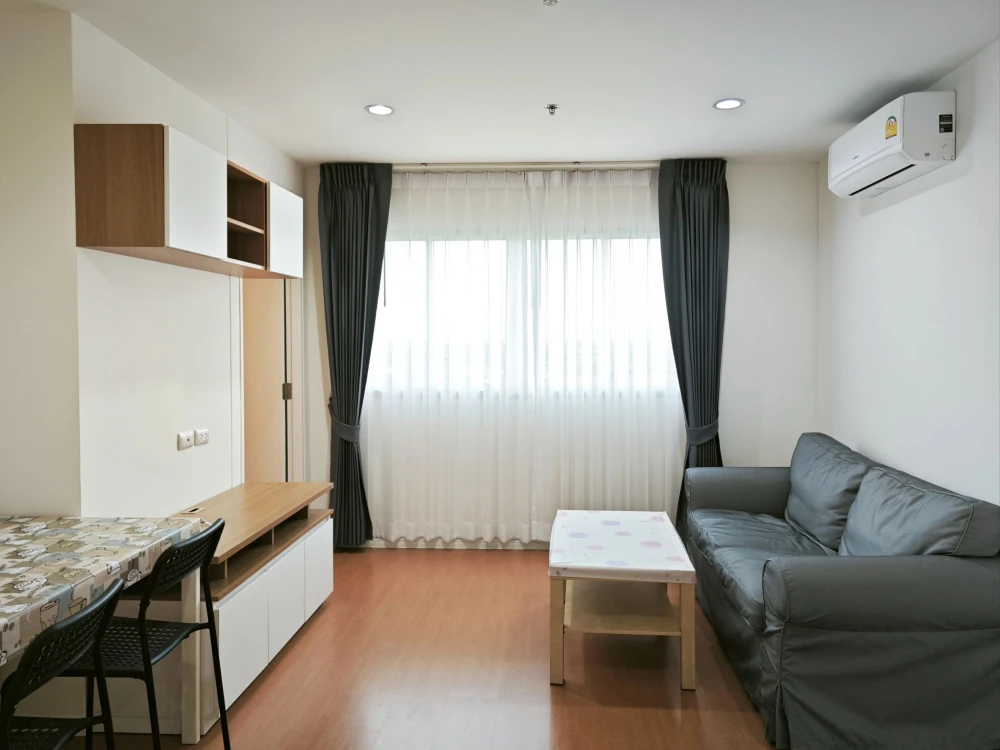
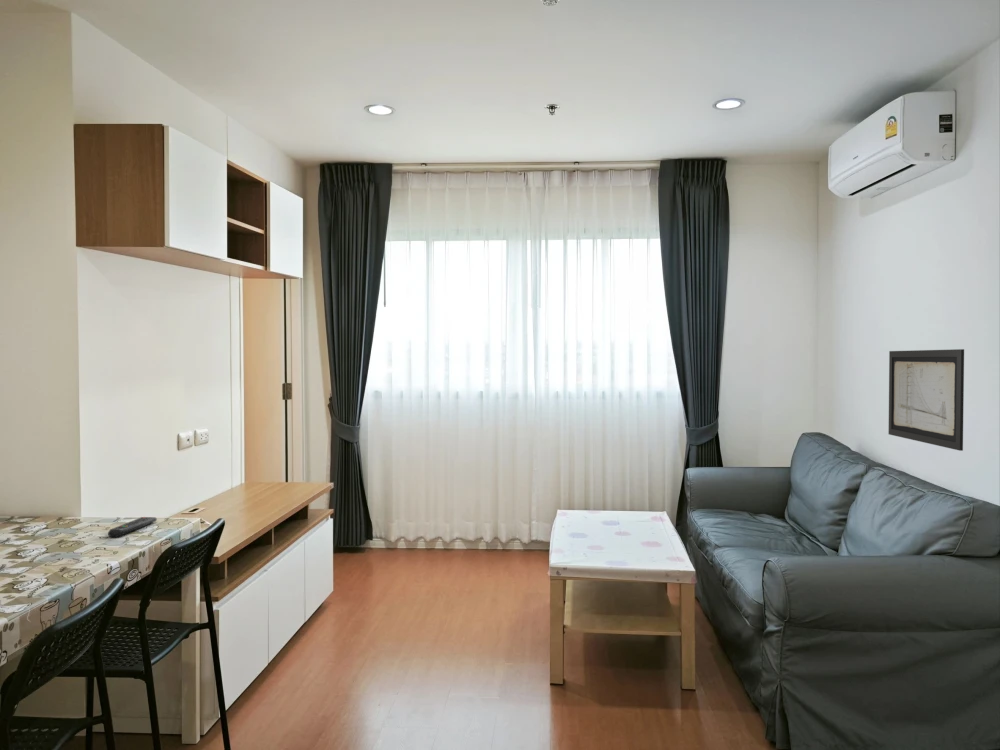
+ wall art (922, 396)
+ remote control (133, 526)
